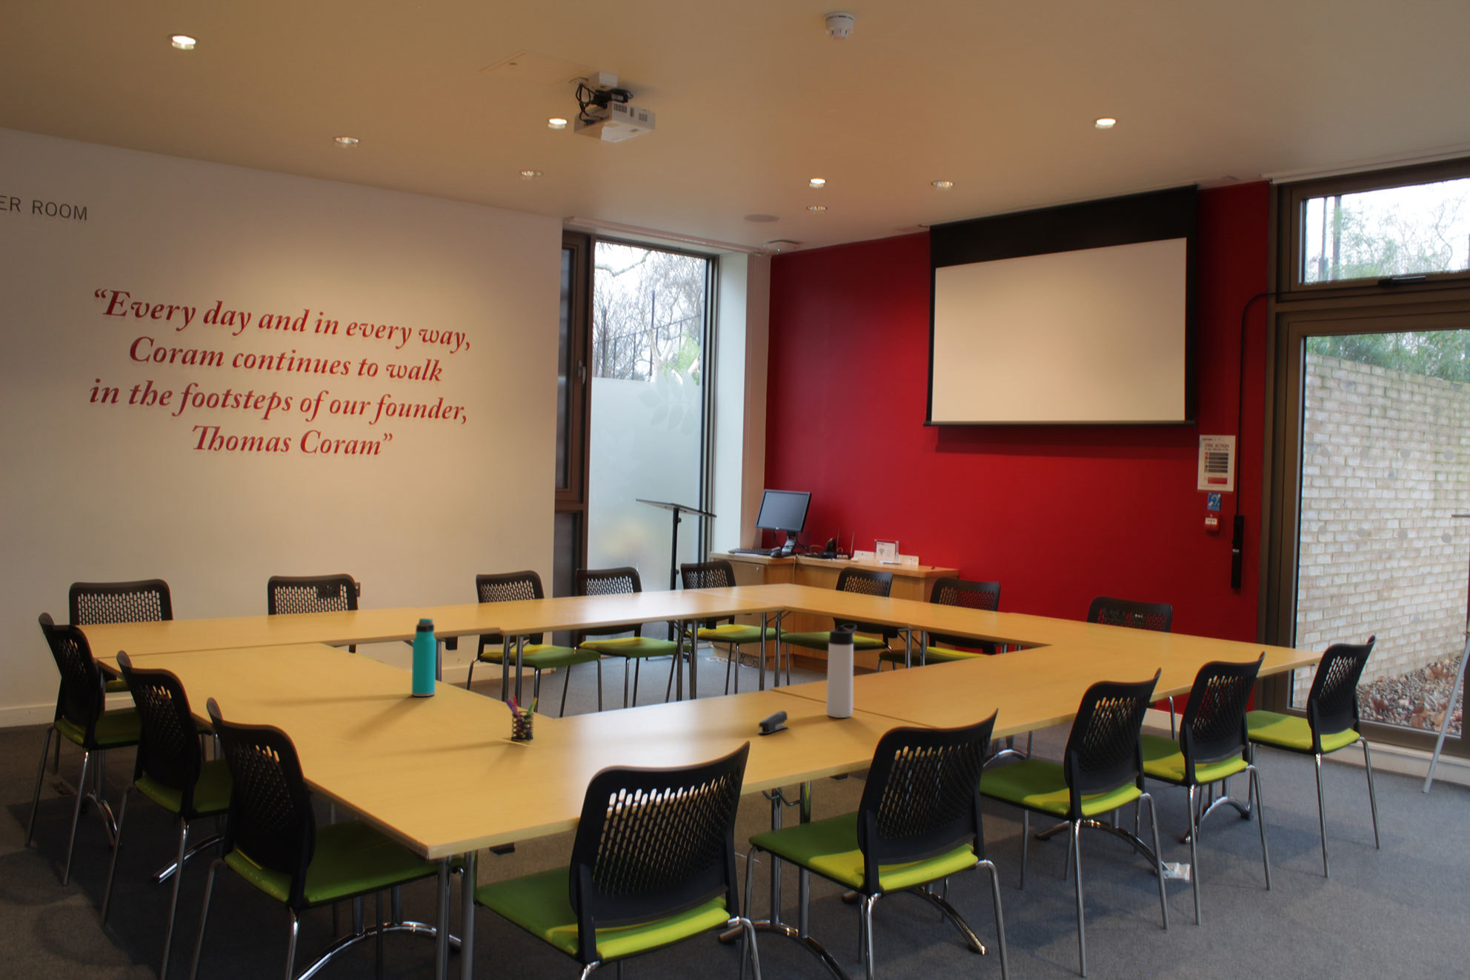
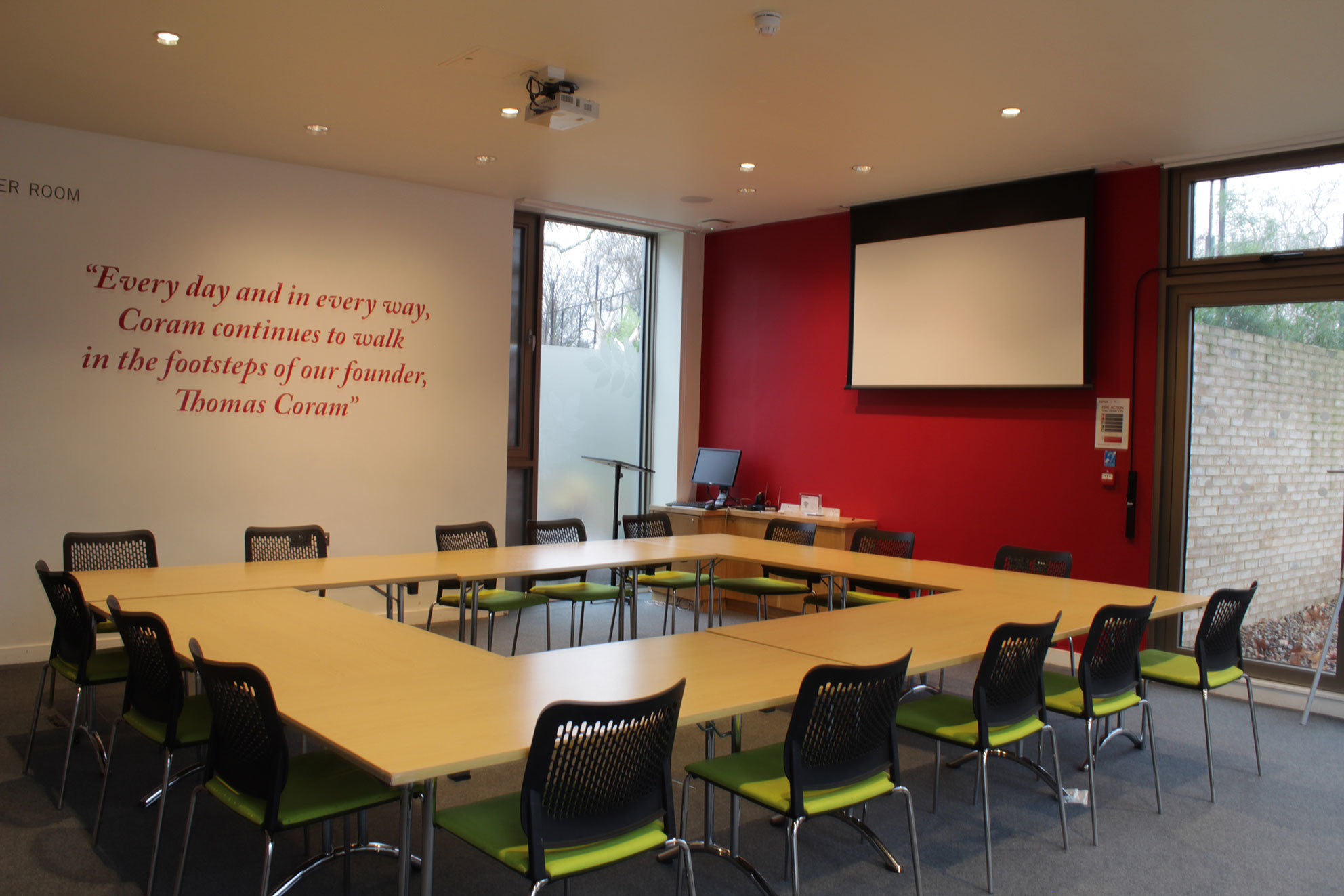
- pen holder (523, 718)
- water bottle (423, 656)
- thermos bottle (842, 669)
- stapler (773, 722)
